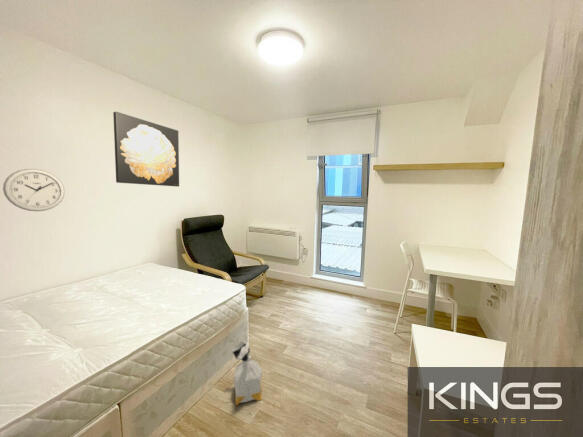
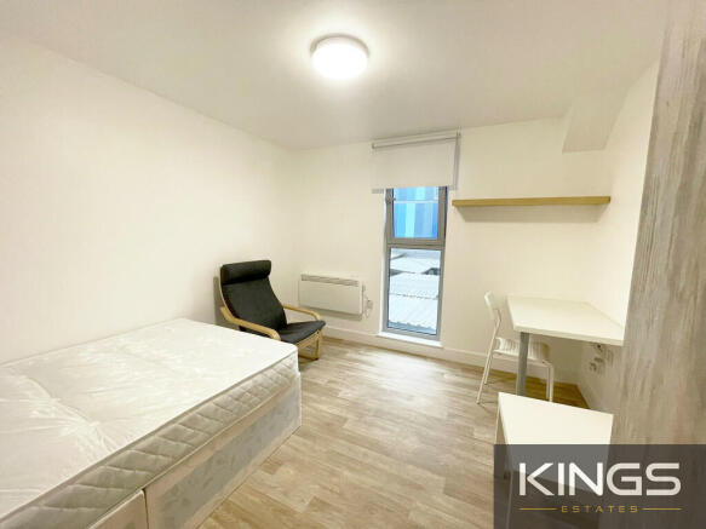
- wall clock (36, 190)
- wall art (150, 154)
- bag (246, 368)
